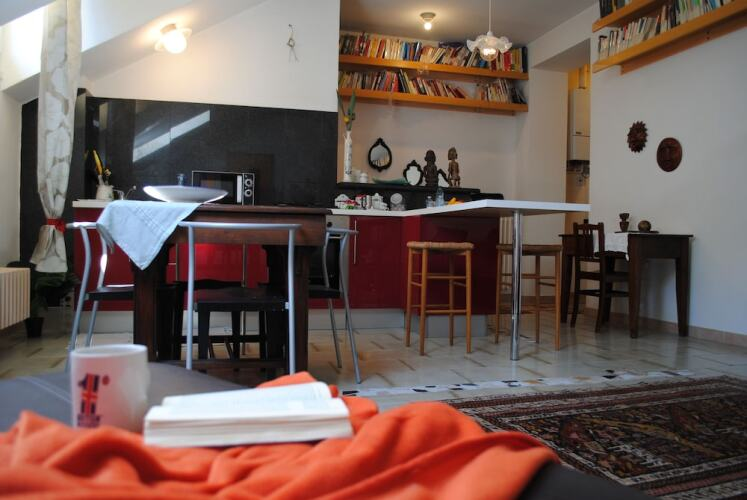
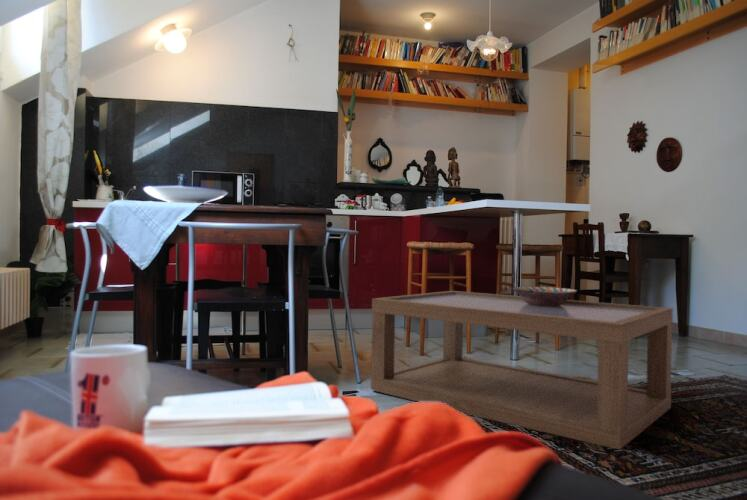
+ coffee table (511, 366)
+ decorative bowl (544, 293)
